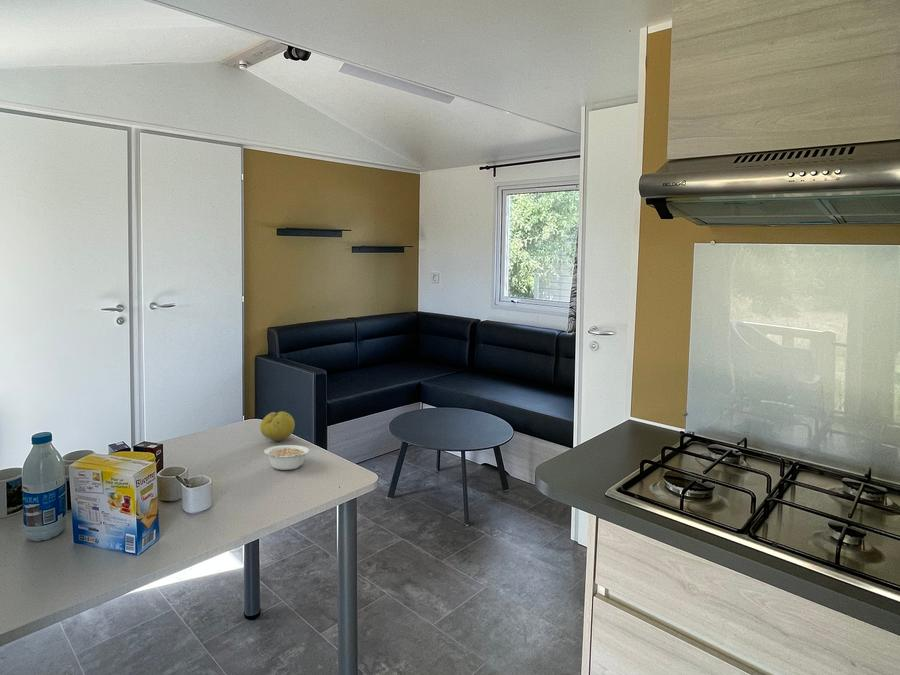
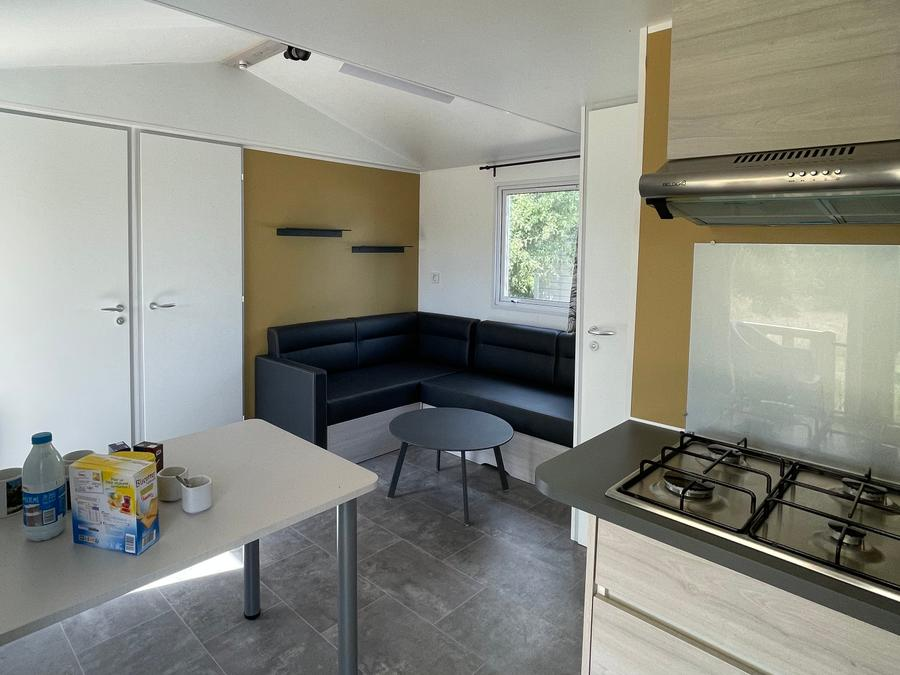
- fruit (278, 426)
- legume (288, 456)
